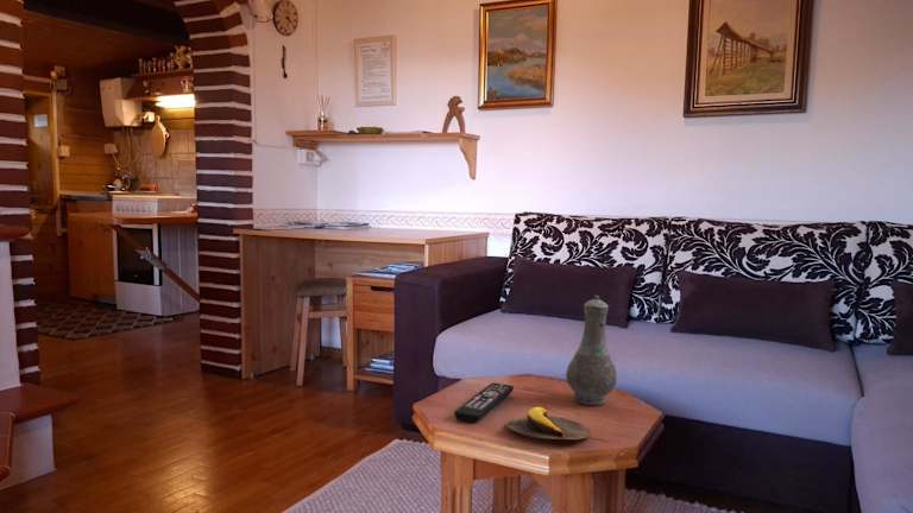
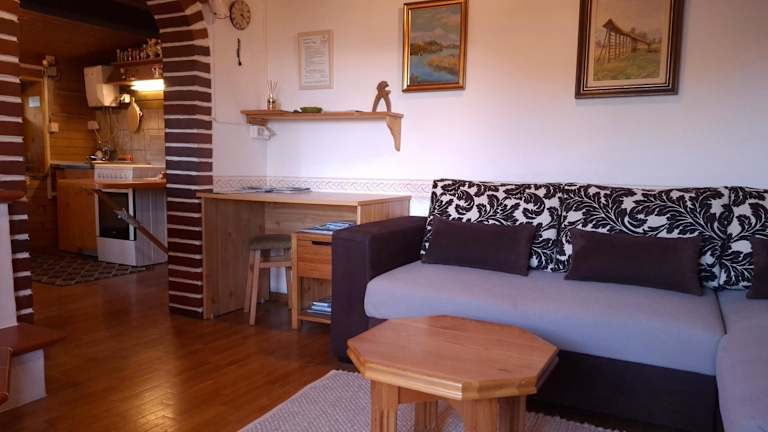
- vase (592, 348)
- banana (547, 420)
- remote control (485, 401)
